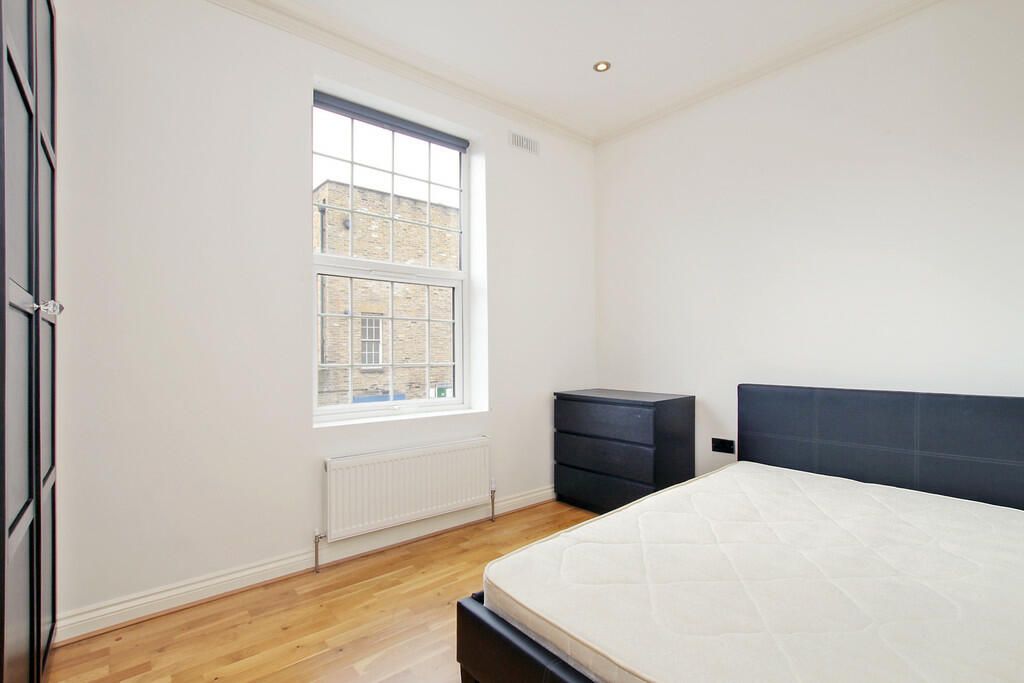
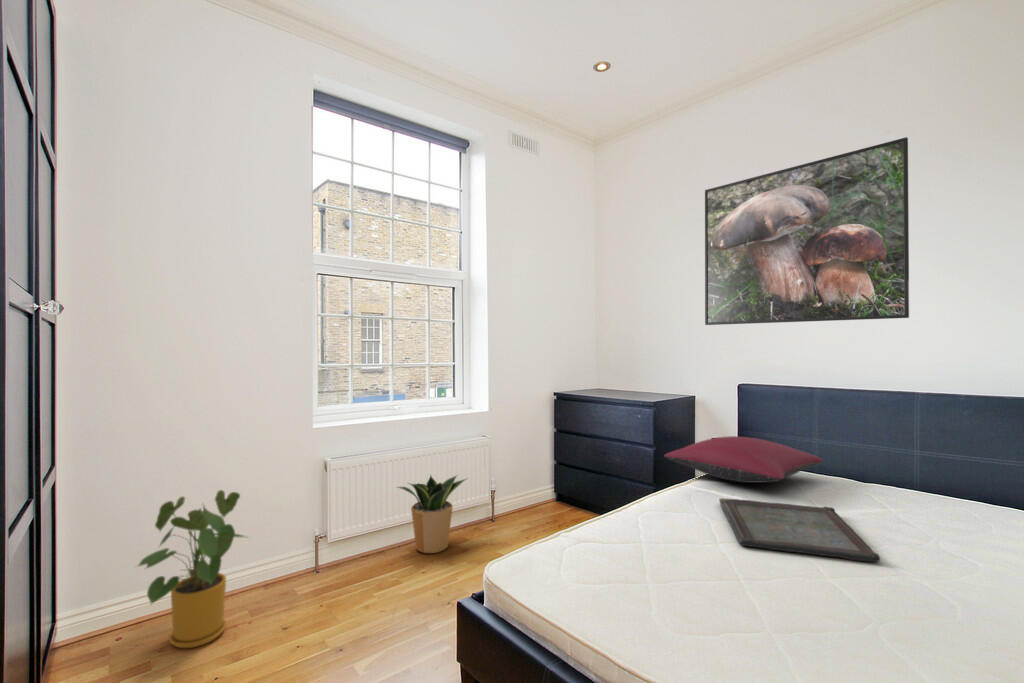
+ pillow (742, 457)
+ potted plant (434, 512)
+ house plant (193, 569)
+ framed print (792, 244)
+ serving tray (787, 524)
